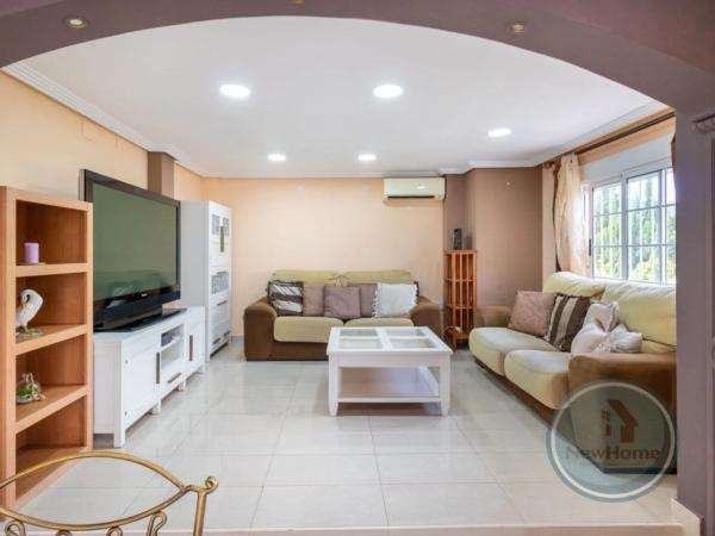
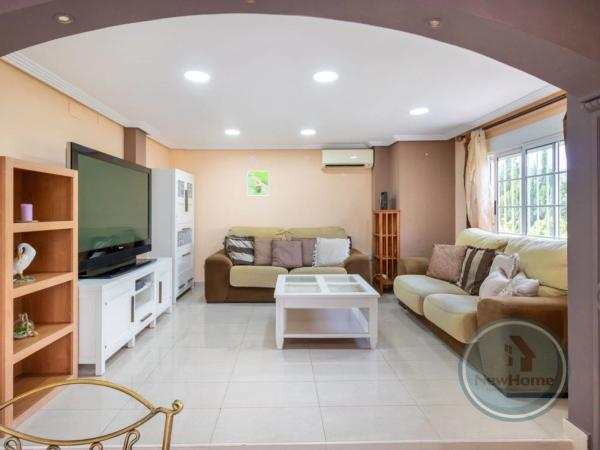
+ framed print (258, 183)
